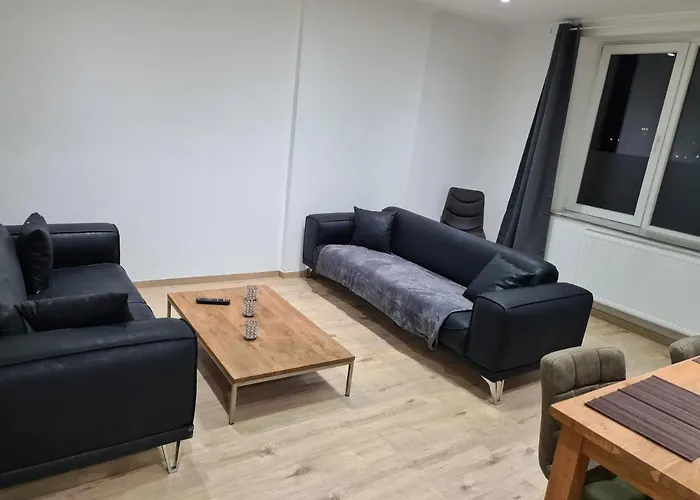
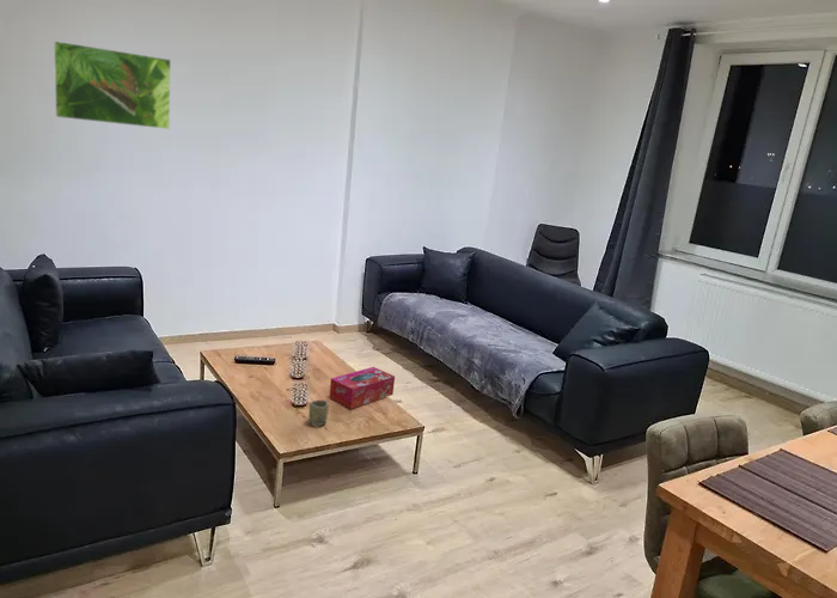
+ cup (318, 413)
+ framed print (114, 87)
+ tissue box (362, 386)
